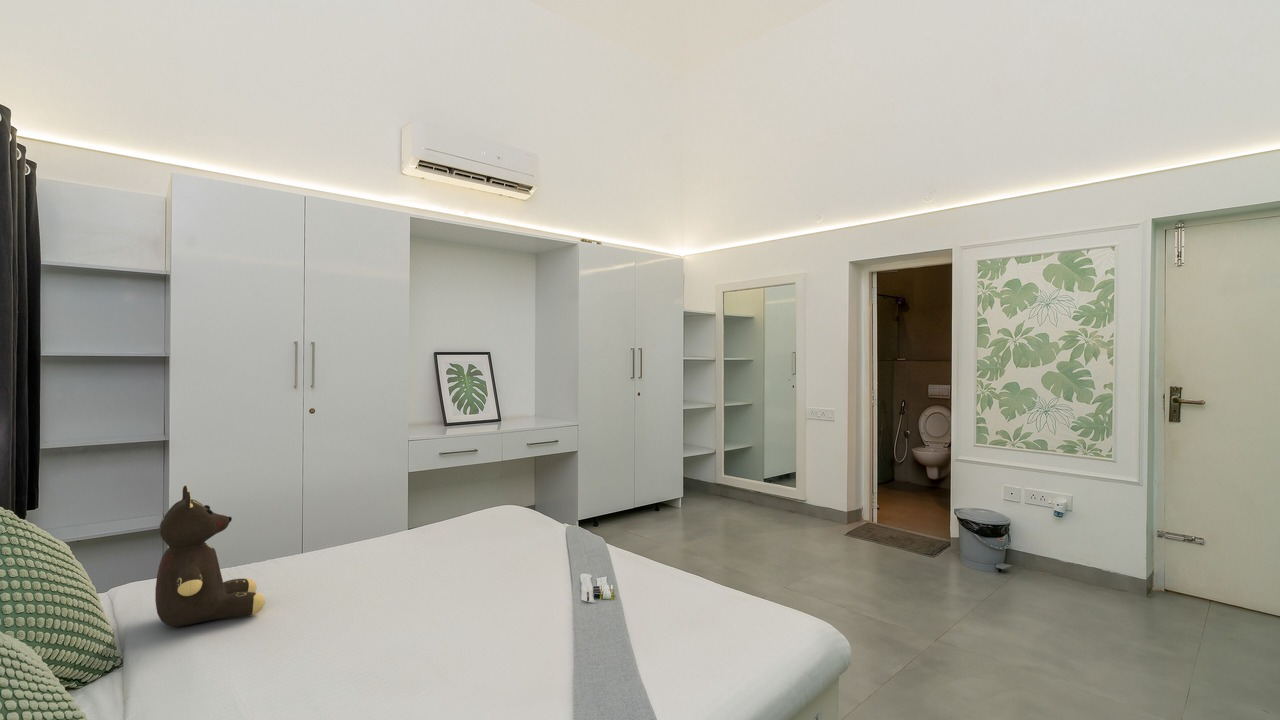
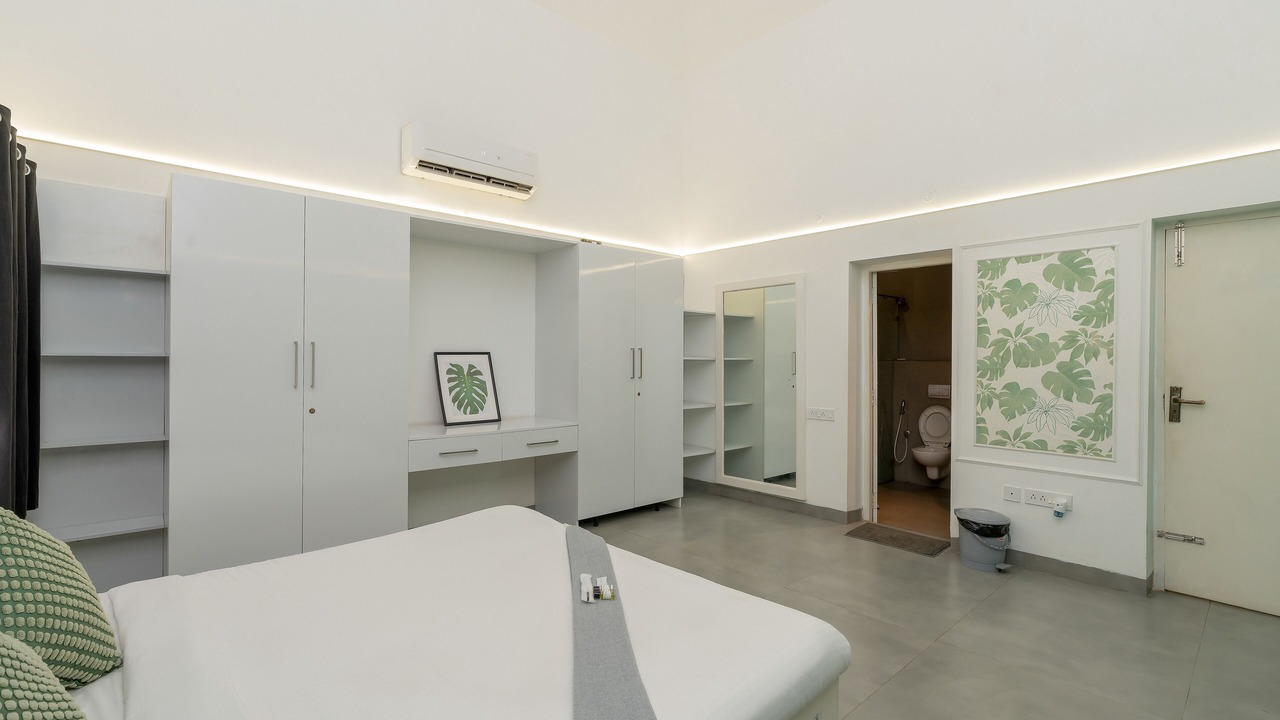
- teddy bear (211, 550)
